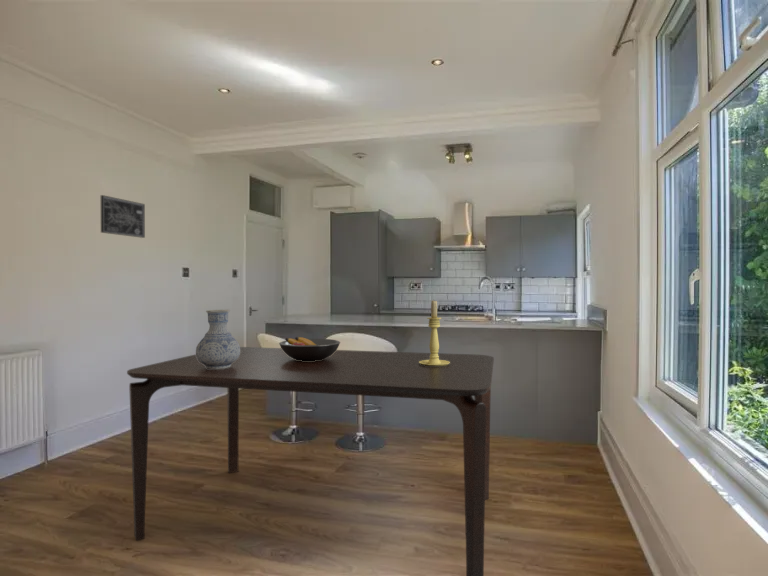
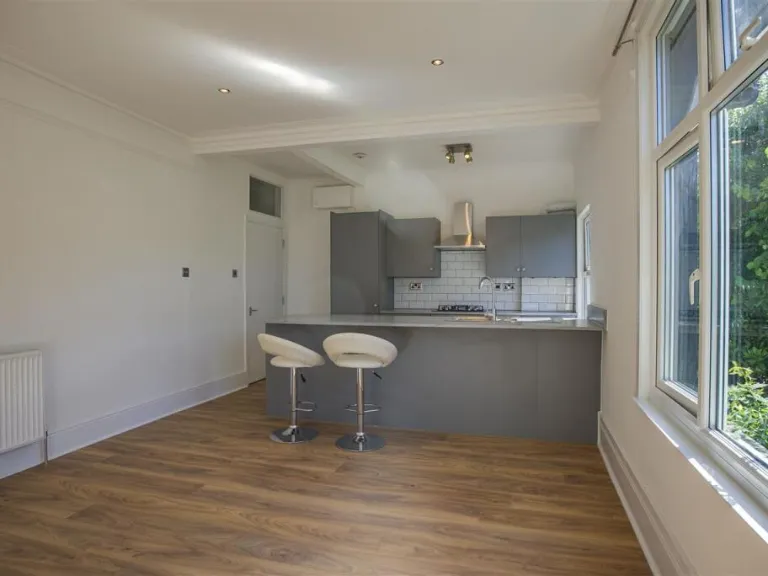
- vase (218, 338)
- candle holder (434, 331)
- dining table (328, 393)
- fruit bowl (310, 348)
- wall art (123, 217)
